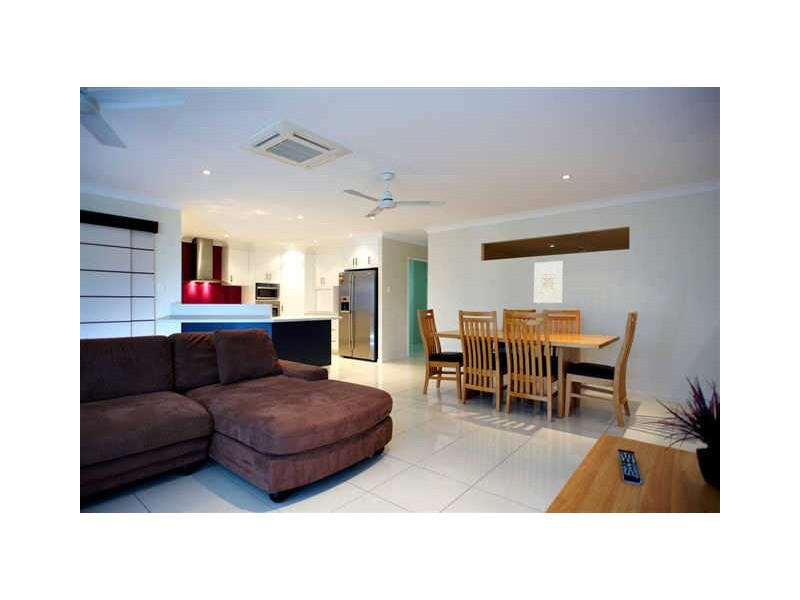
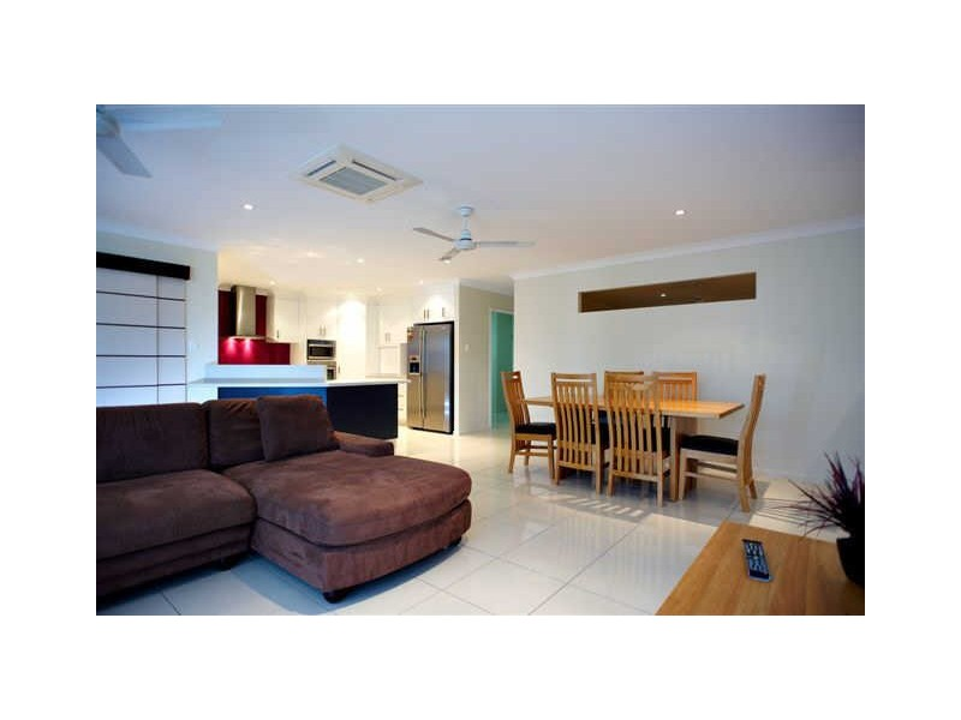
- wall art (547, 282)
